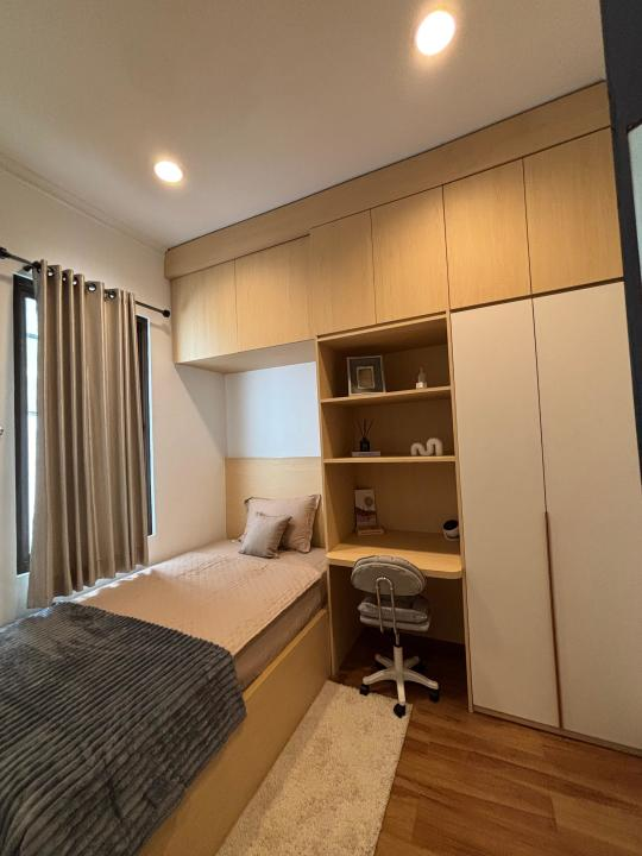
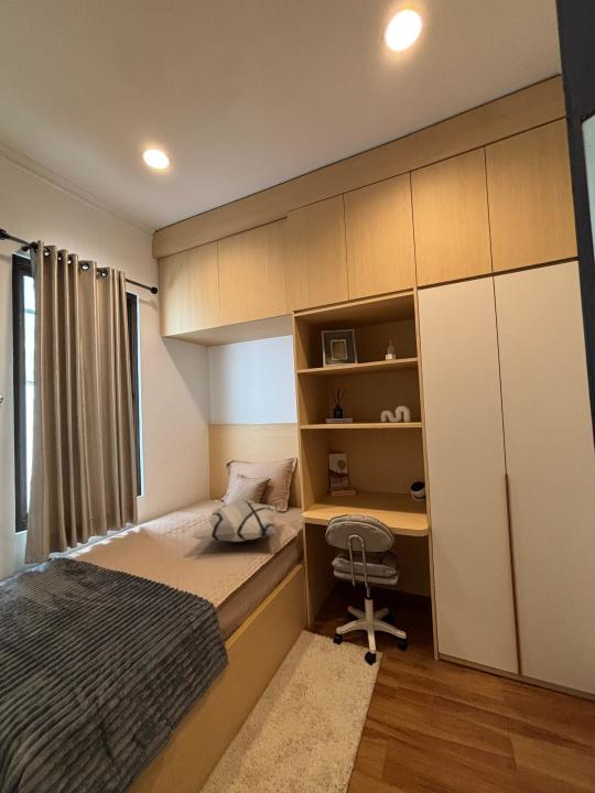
+ decorative pillow (240, 521)
